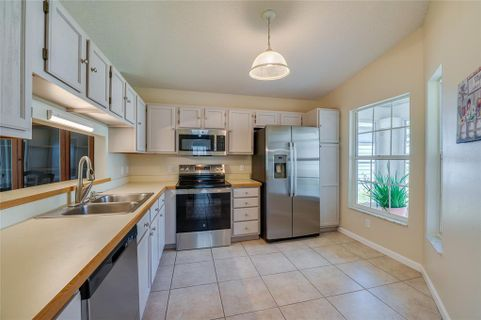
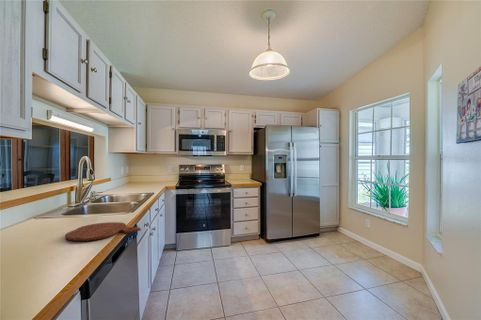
+ cutting board (107, 230)
